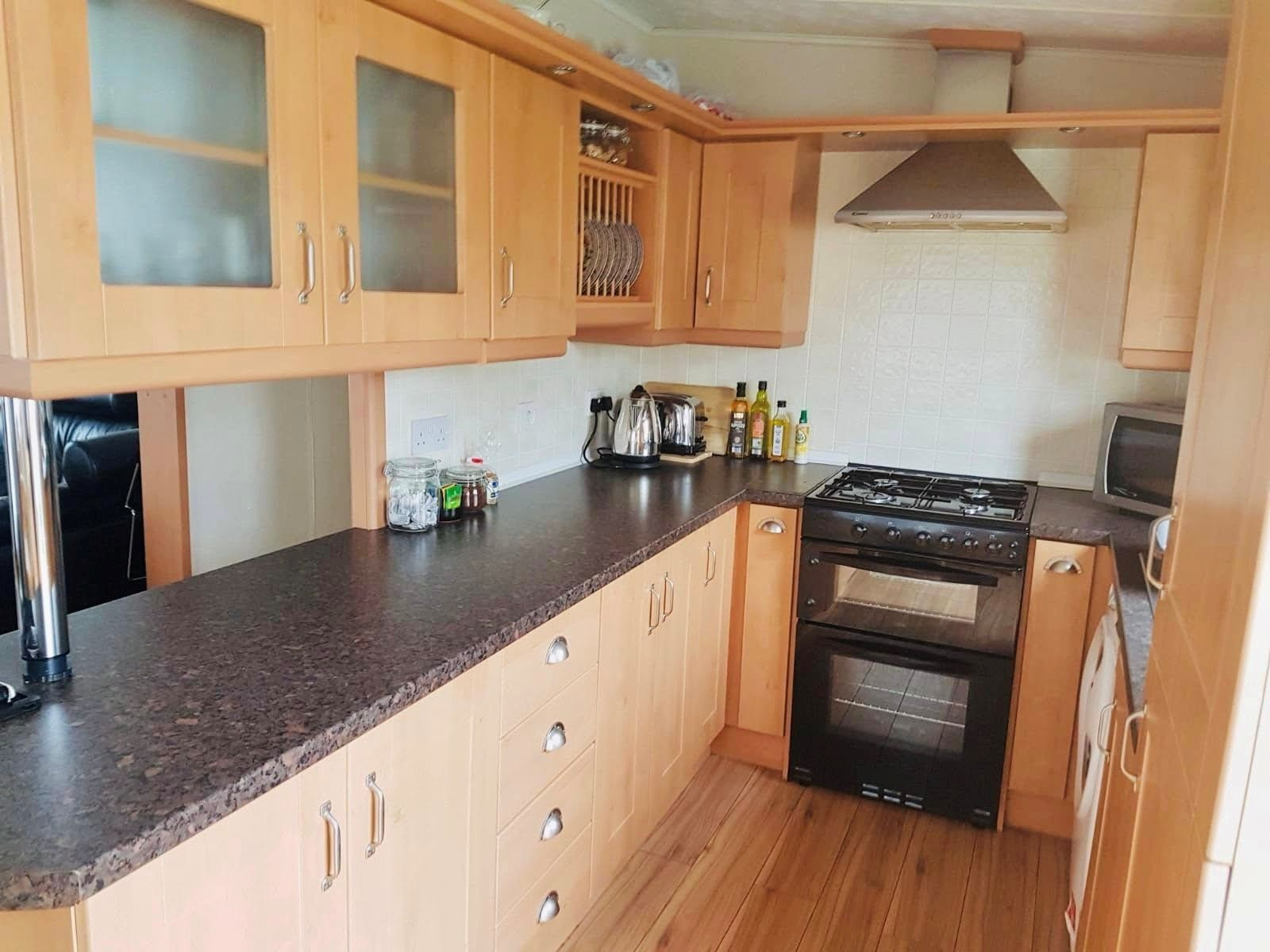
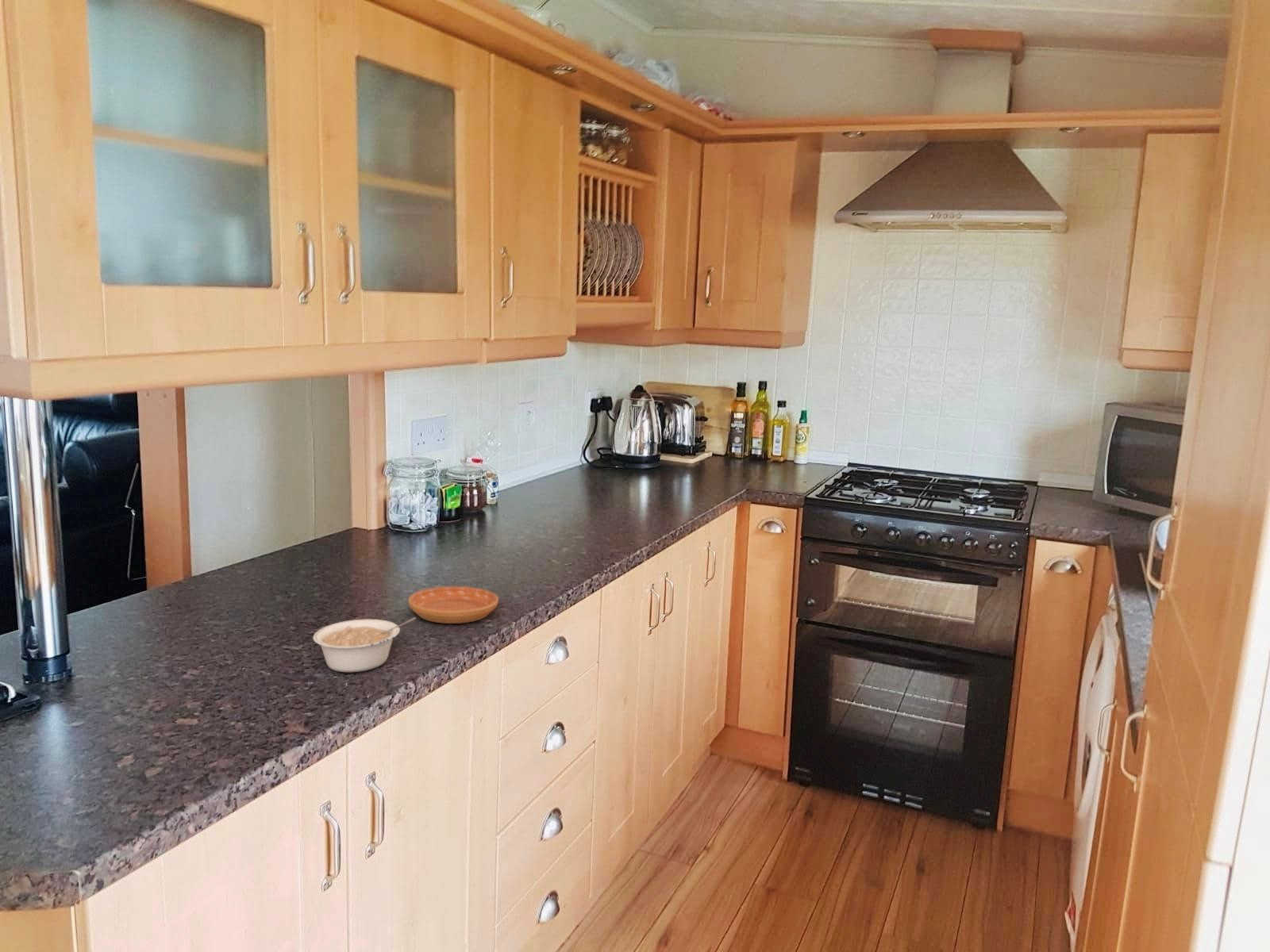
+ legume (360, 643)
+ saucer (453, 605)
